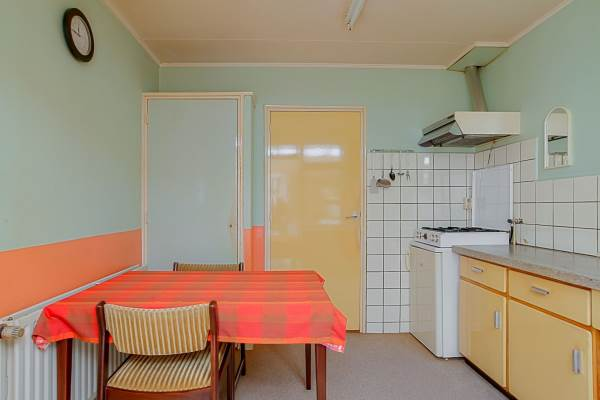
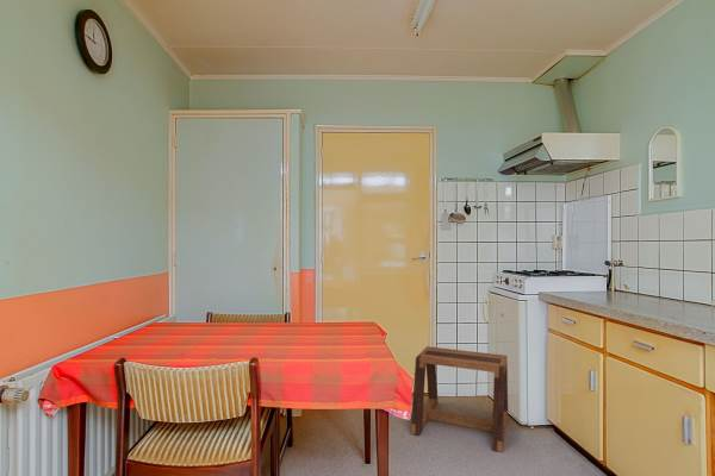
+ stool (464, 368)
